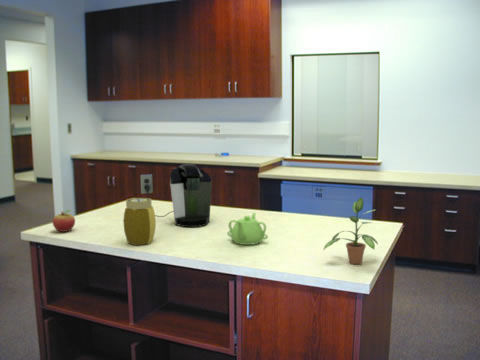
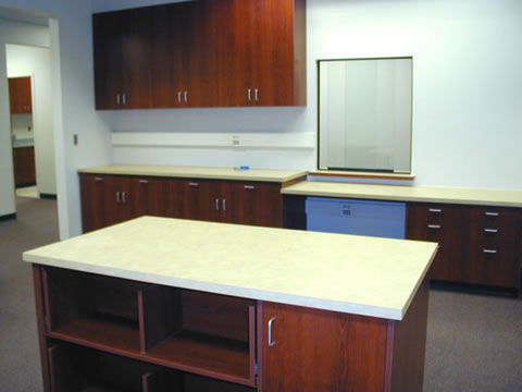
- fruit (63, 220)
- jar (139, 221)
- teapot (247, 228)
- coffee maker (178, 194)
- potted plant (351, 231)
